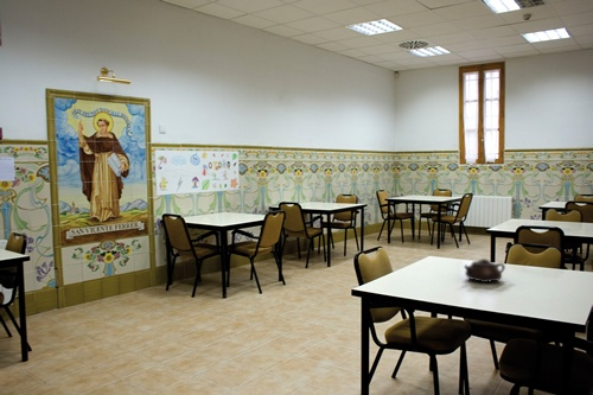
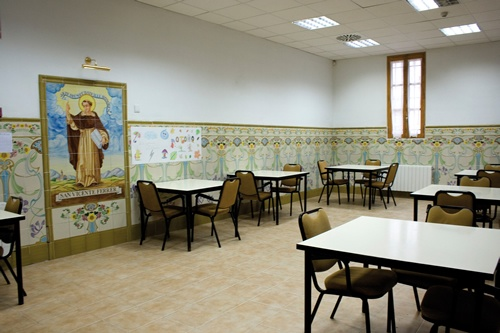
- teapot (484, 269)
